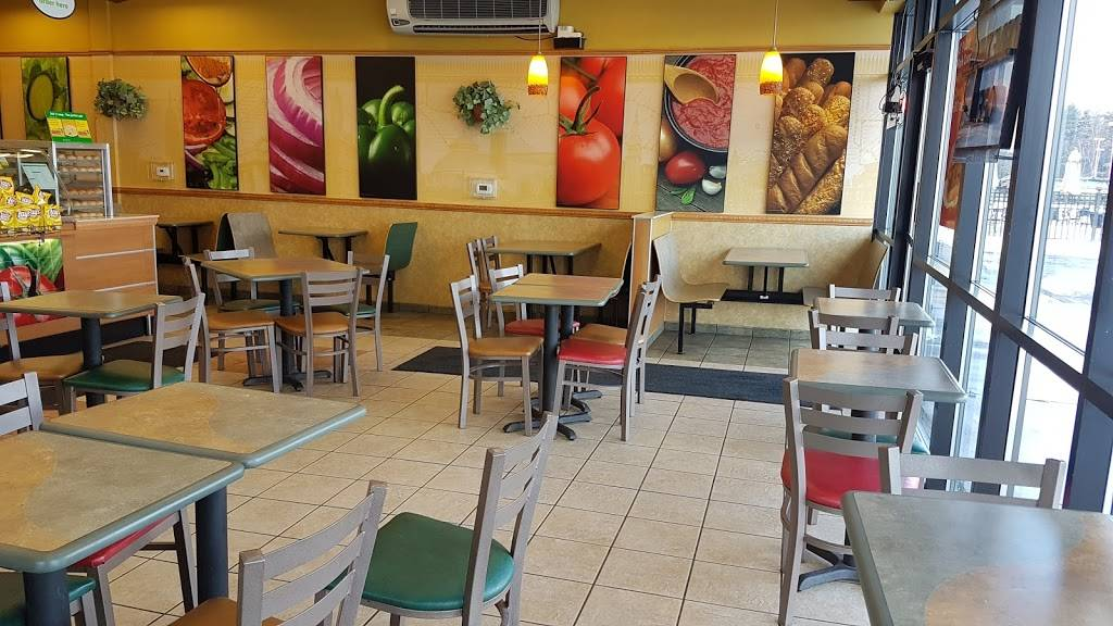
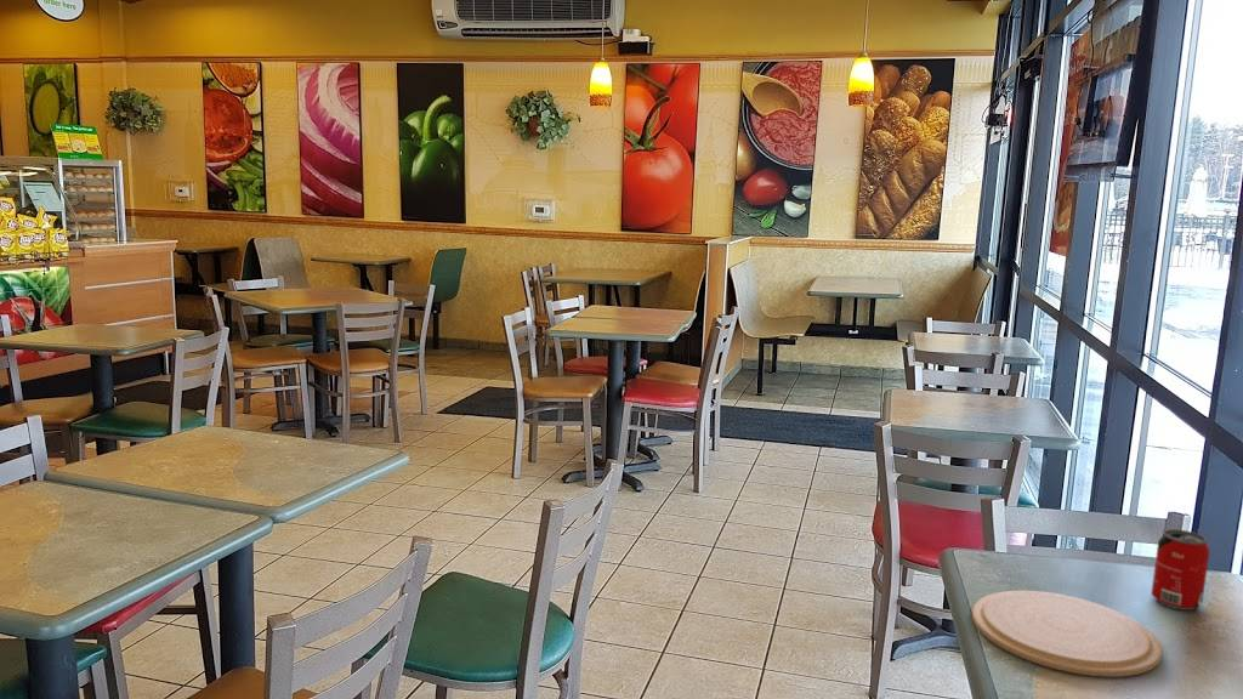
+ pop (1180, 569)
+ plate (1062, 627)
